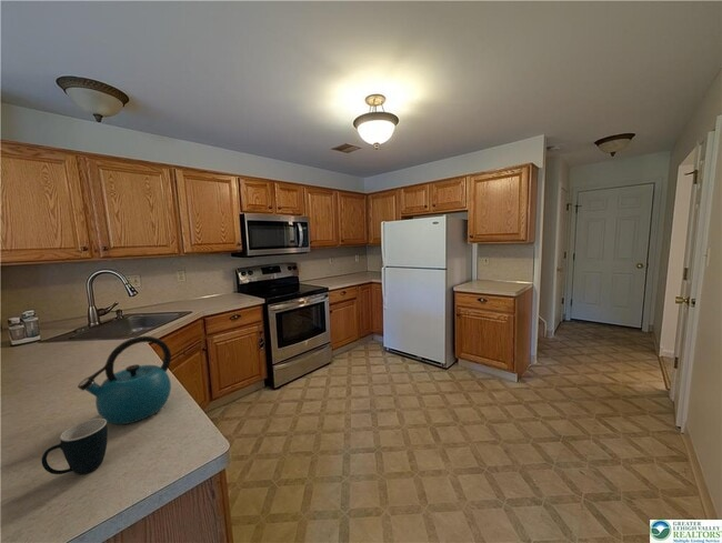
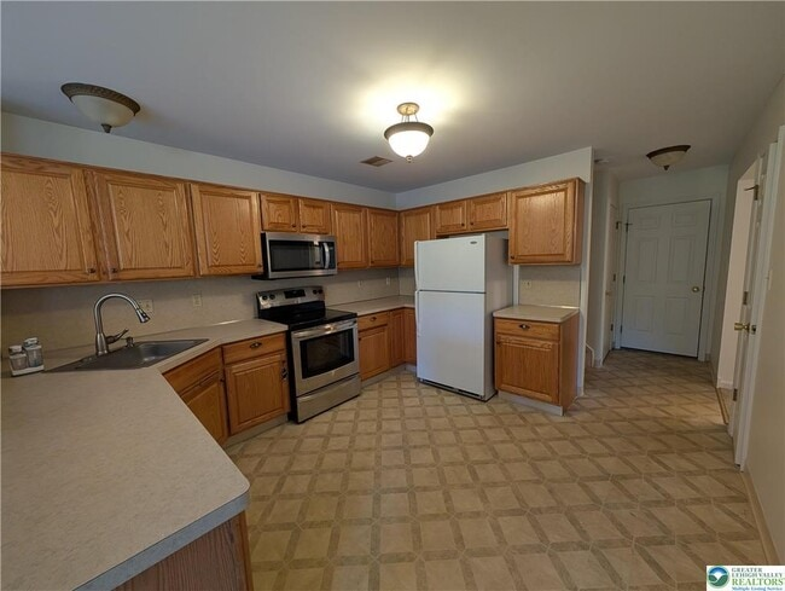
- kettle (129, 378)
- mug (77, 452)
